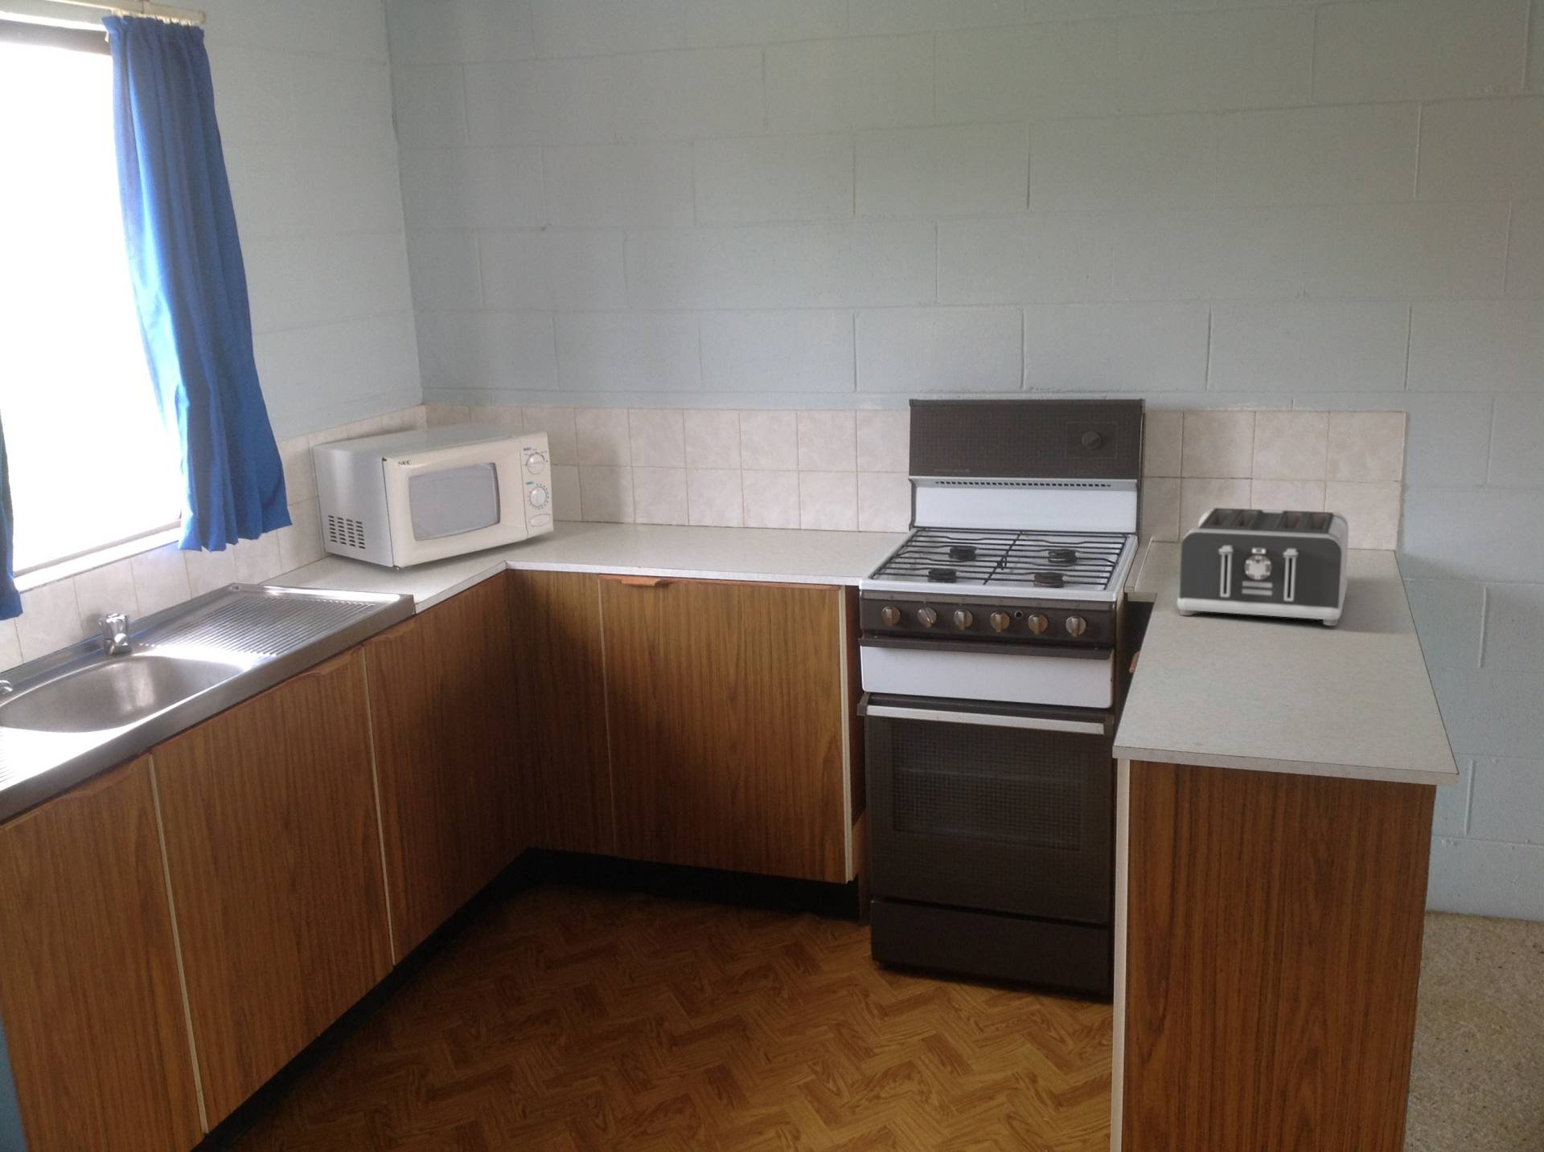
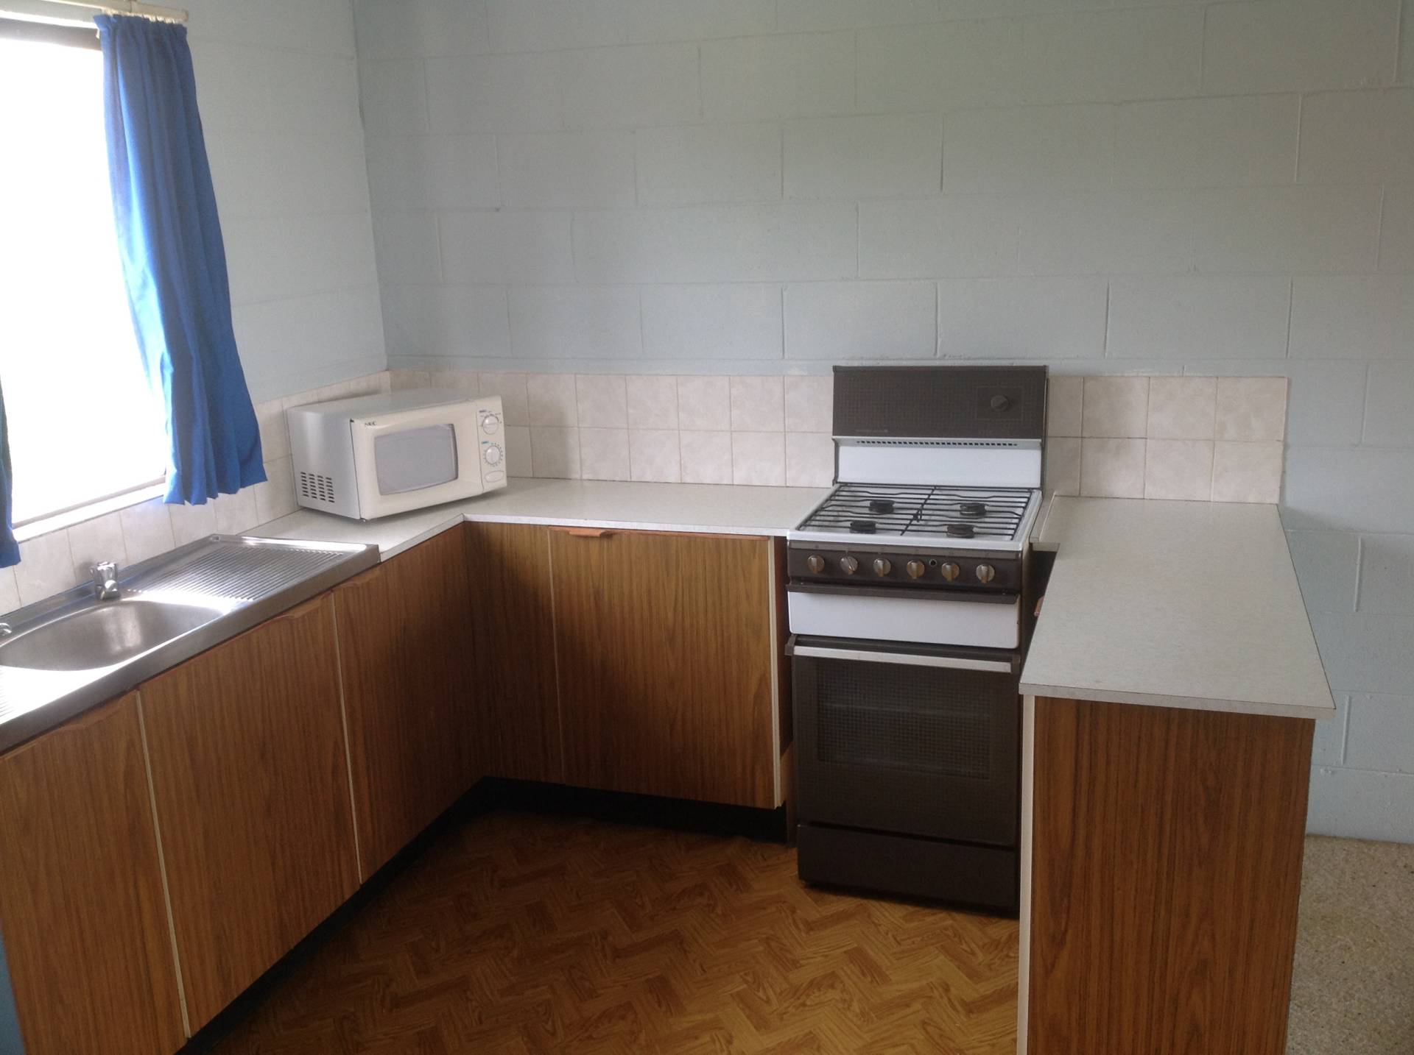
- toaster (1264, 563)
